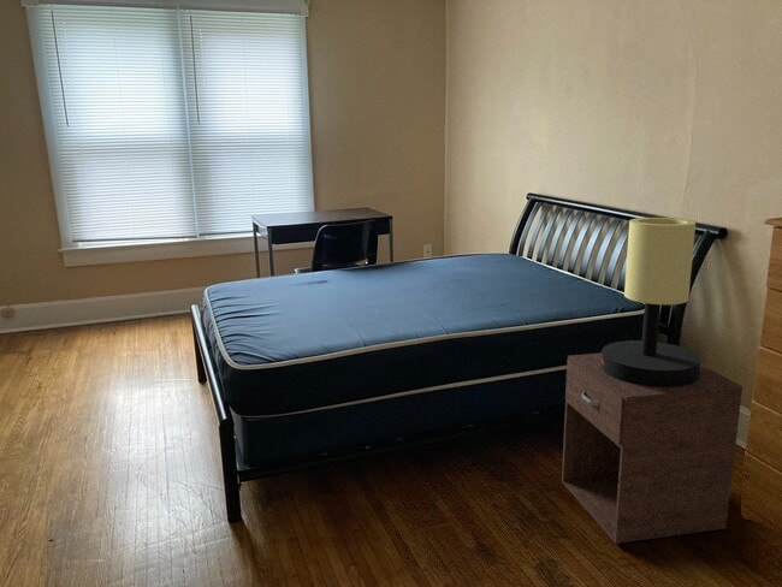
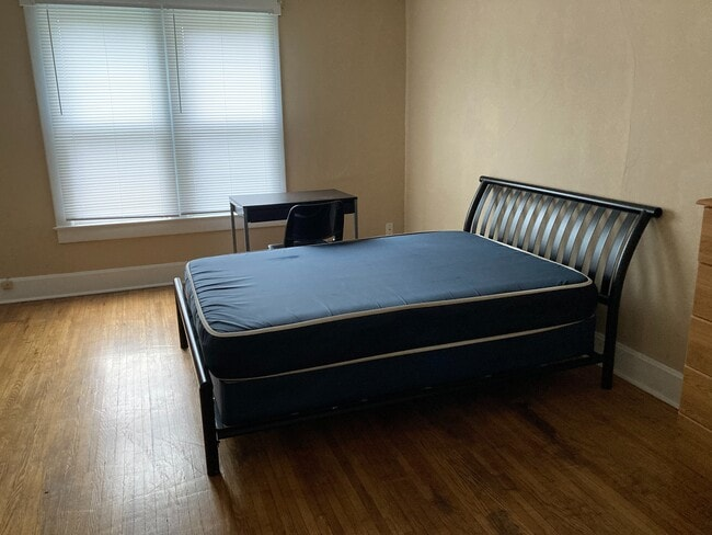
- table lamp (654, 297)
- nightstand (639, 438)
